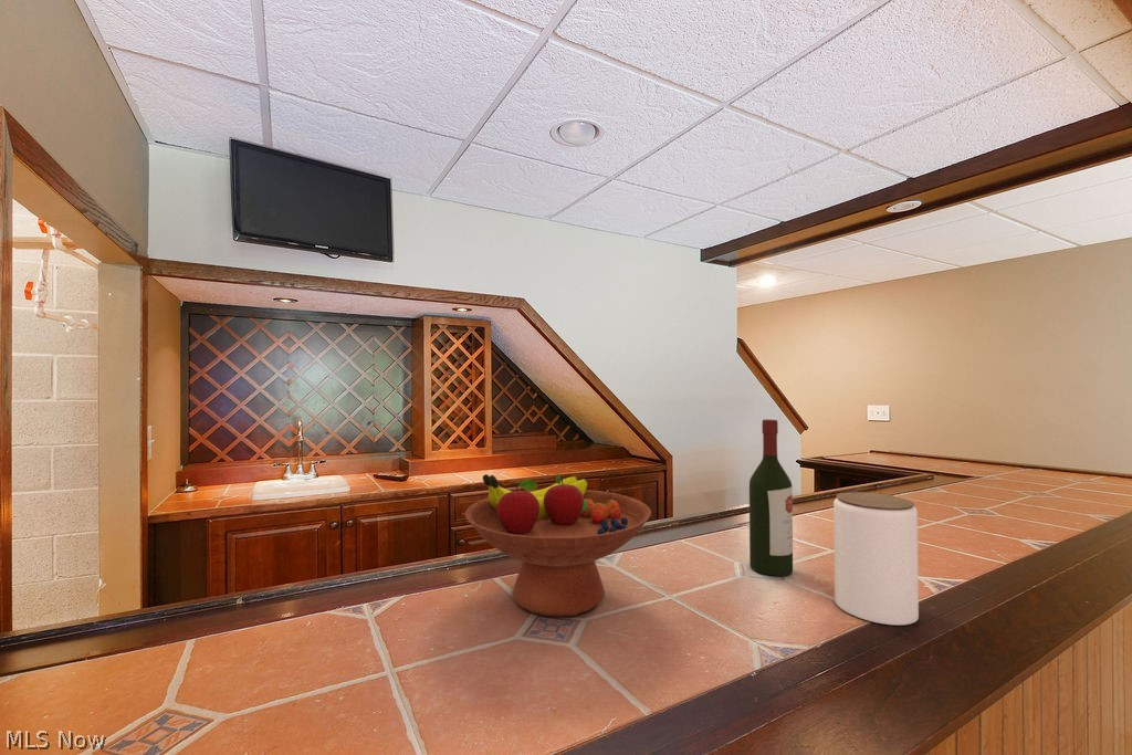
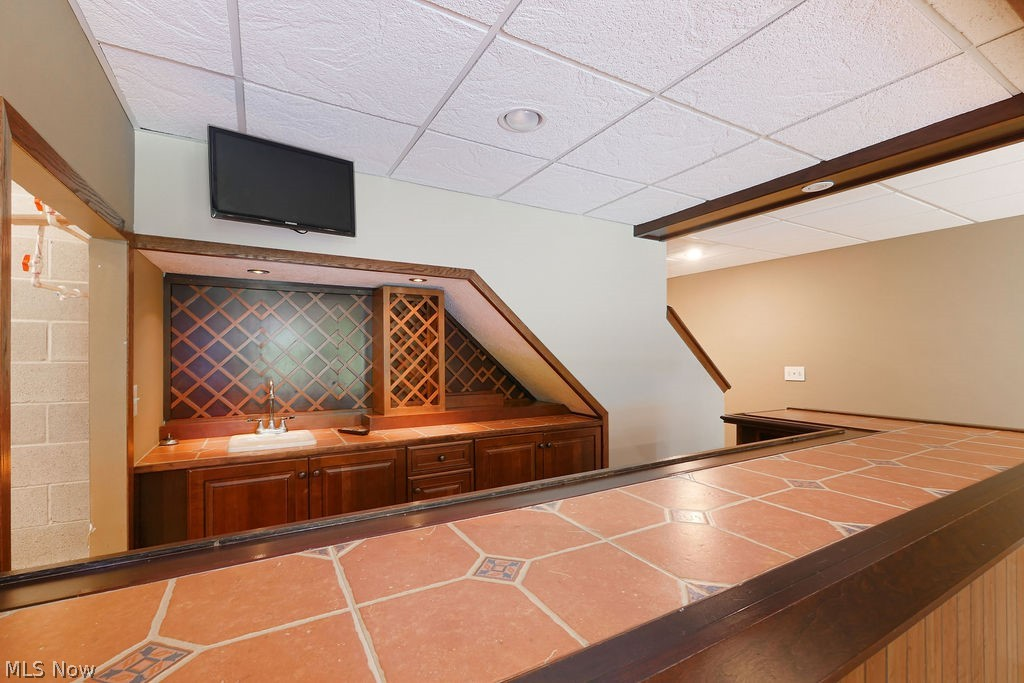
- wine bottle (769, 493)
- fruit bowl (558, 535)
- jar (873, 553)
